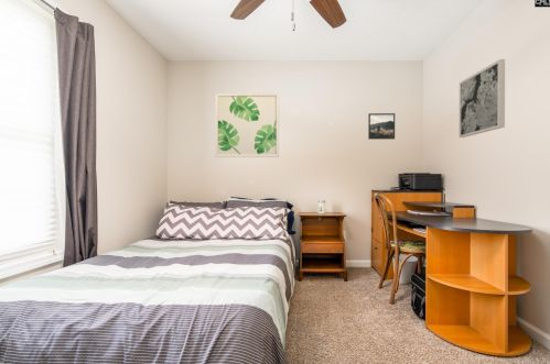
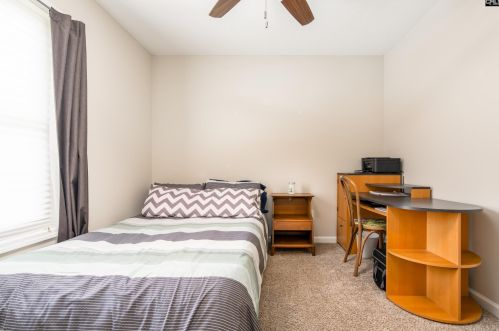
- wall art (247, 125)
- wall art (479, 102)
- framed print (381, 125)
